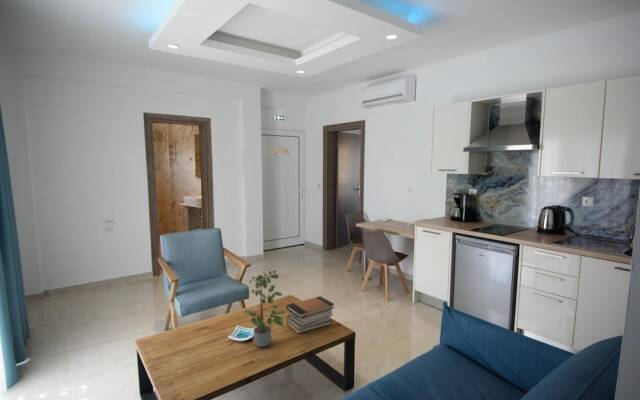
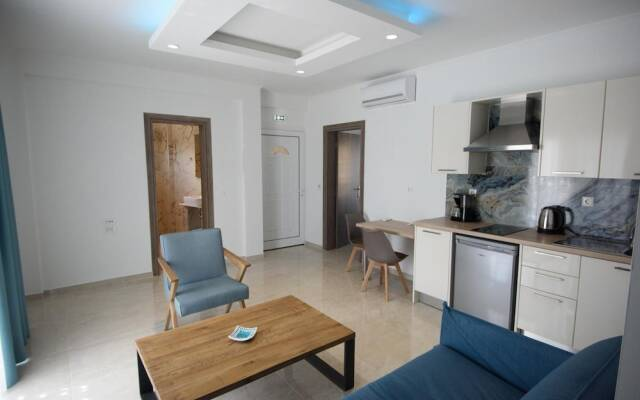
- book stack (310, 314)
- potted plant (270, 310)
